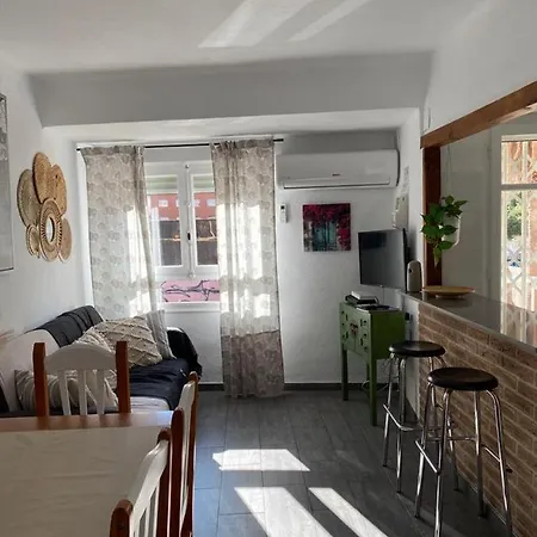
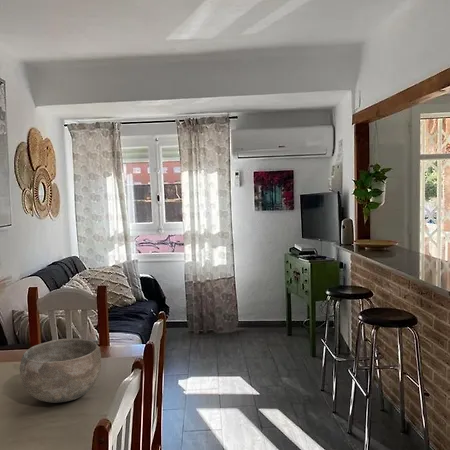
+ bowl (61, 372)
